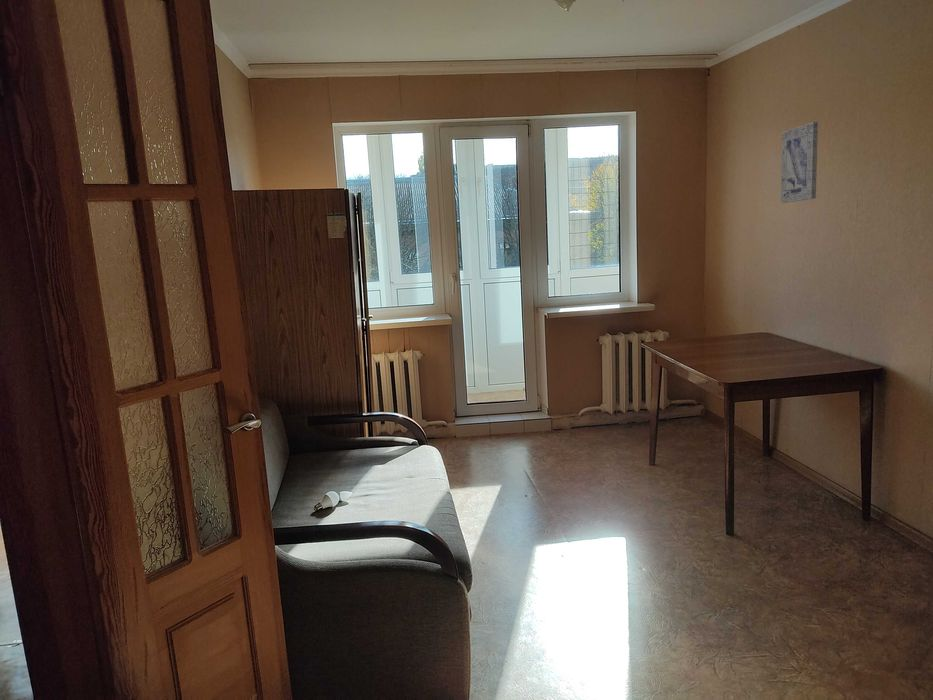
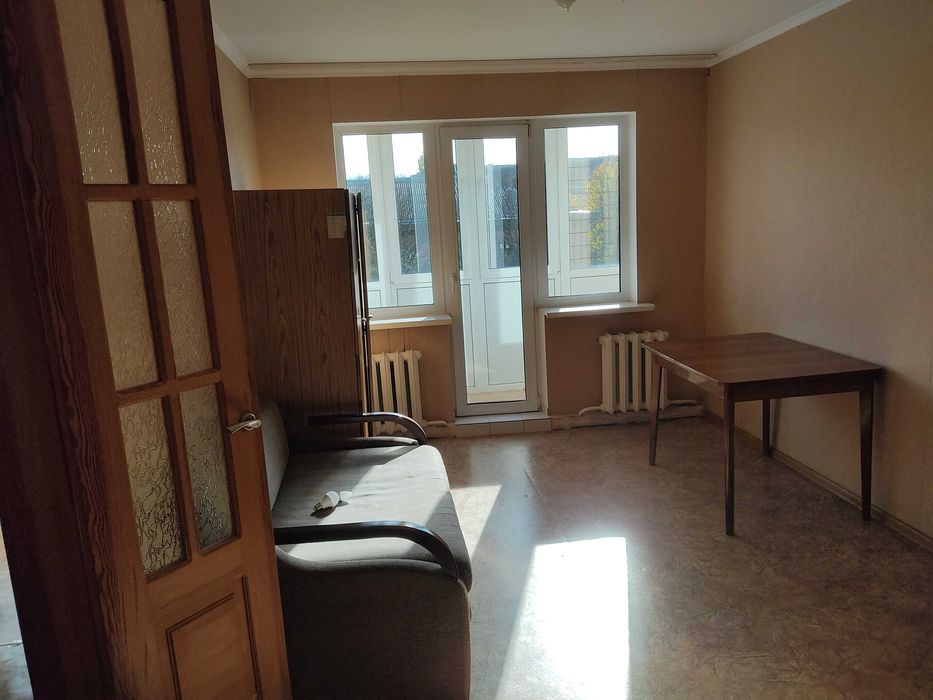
- wall art (798, 164)
